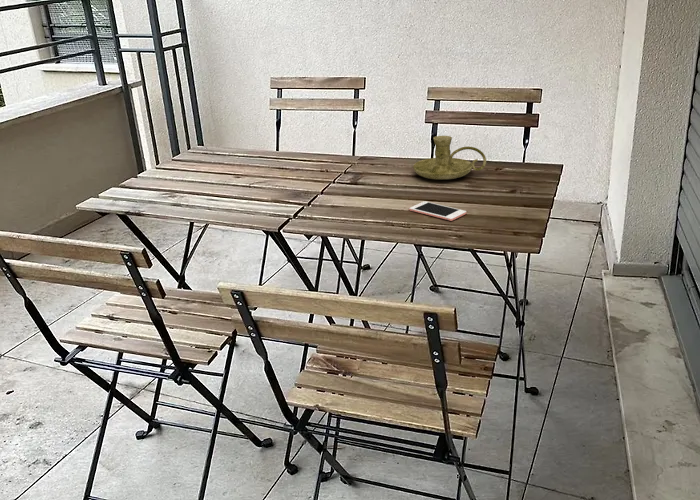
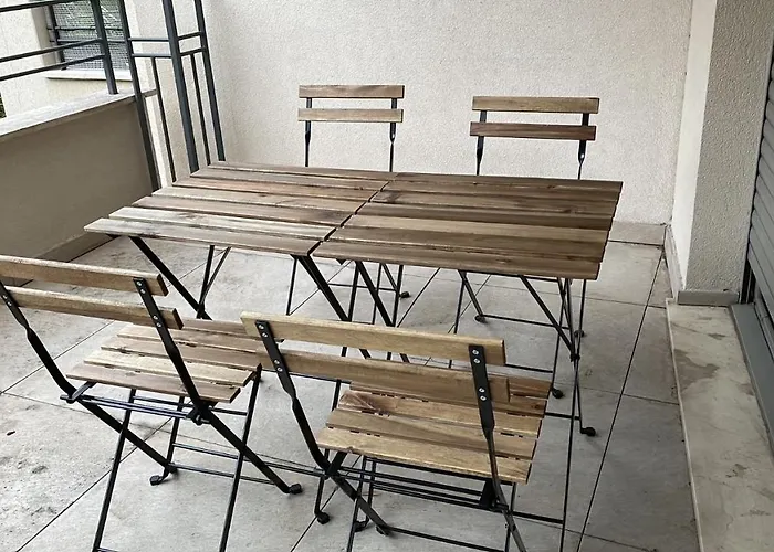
- candle holder (449, 157)
- cell phone (437, 210)
